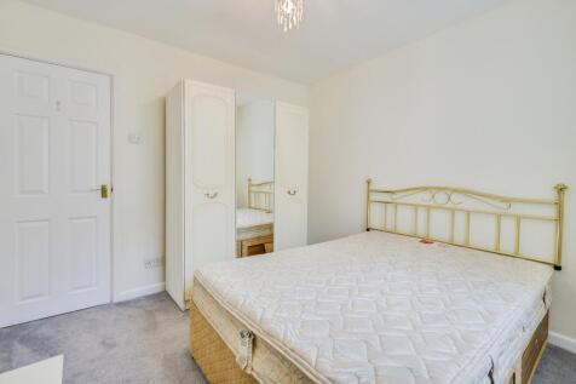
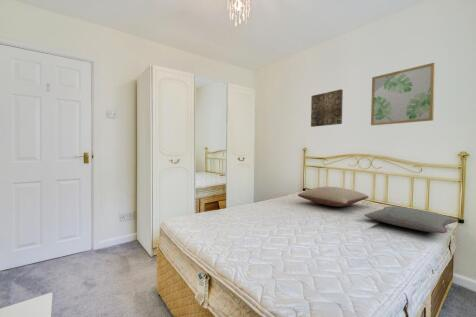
+ wall art (400, 97)
+ pillow (409, 217)
+ wall art (325, 109)
+ pillow (332, 195)
